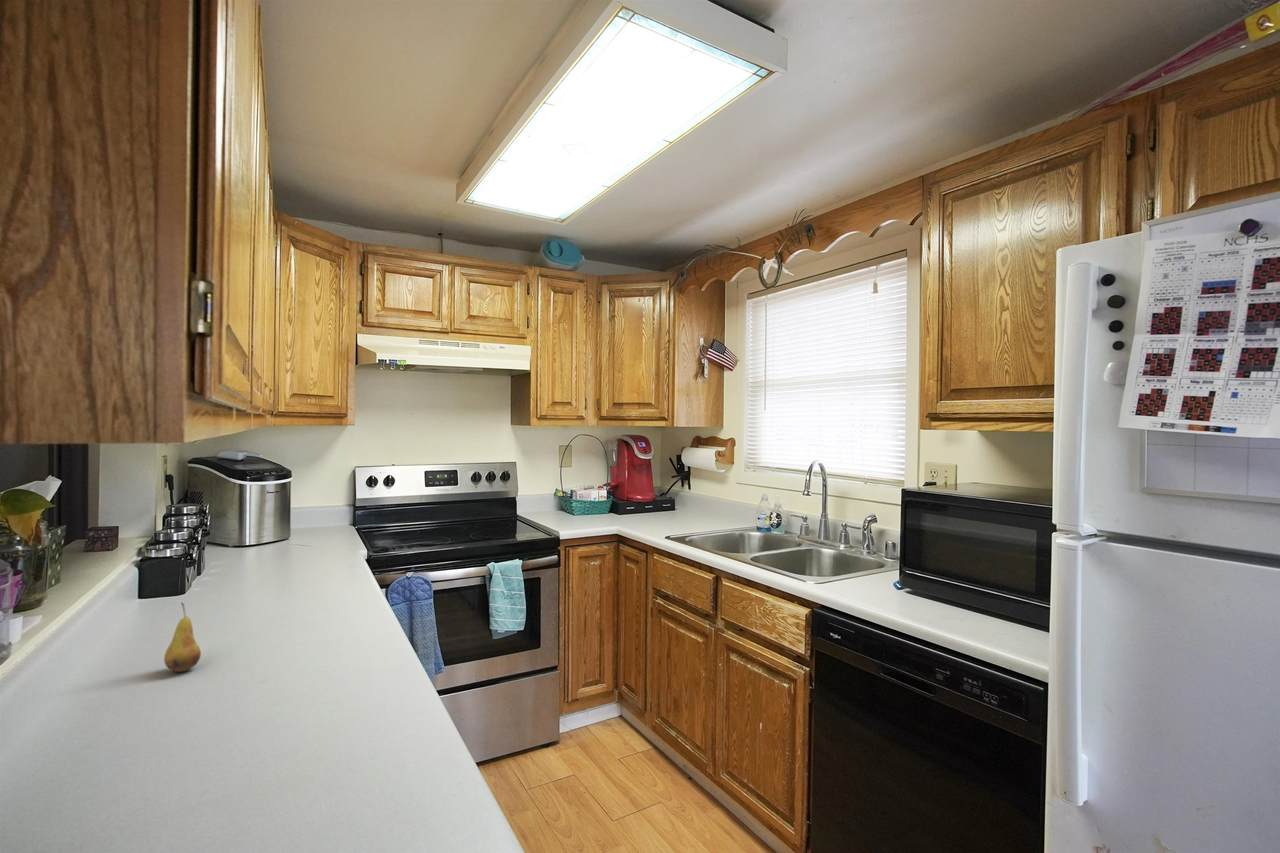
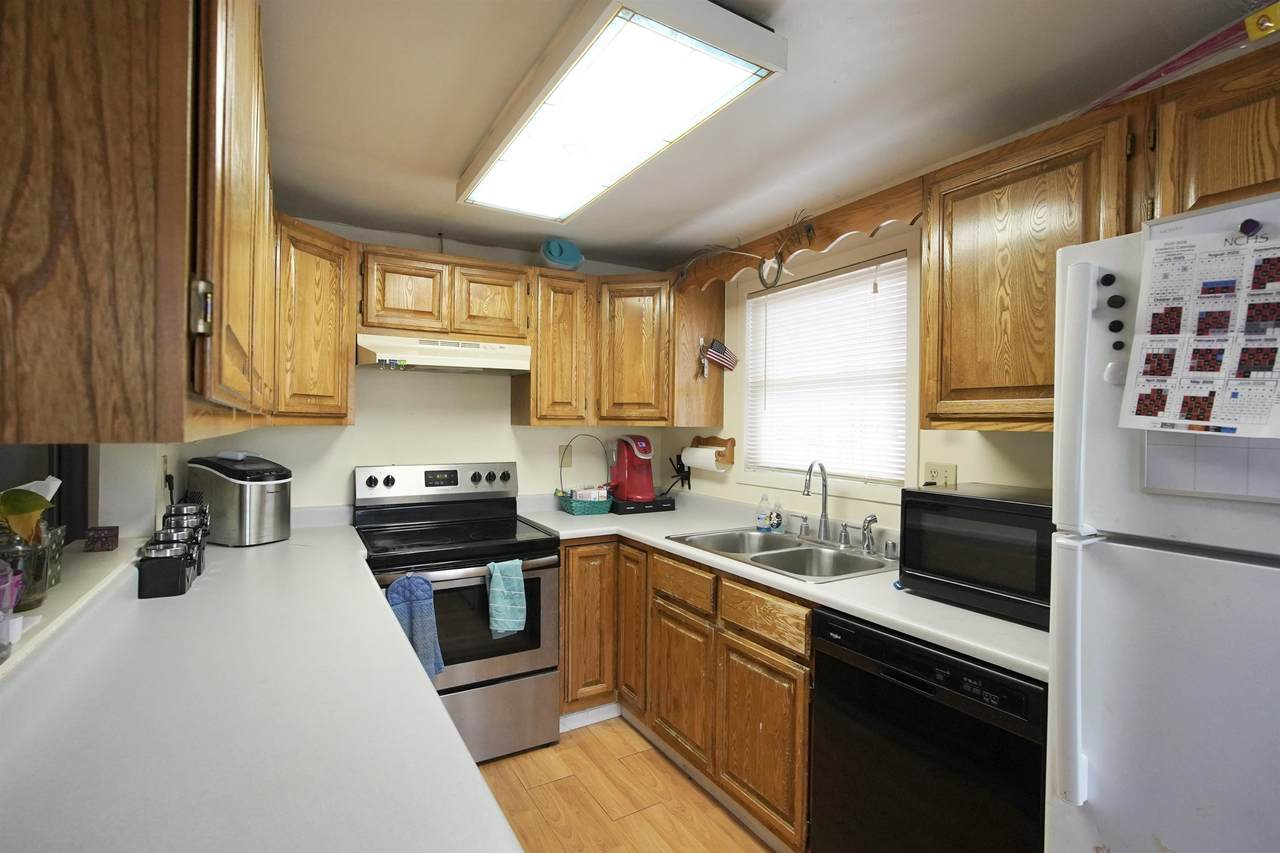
- fruit (182, 637)
